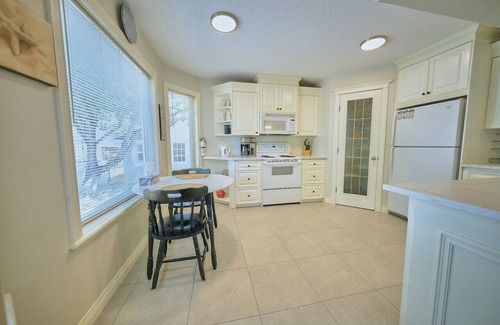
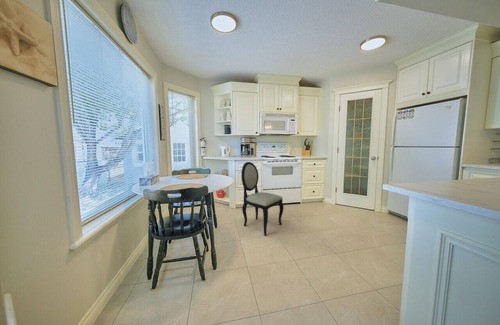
+ dining chair (260, 194)
